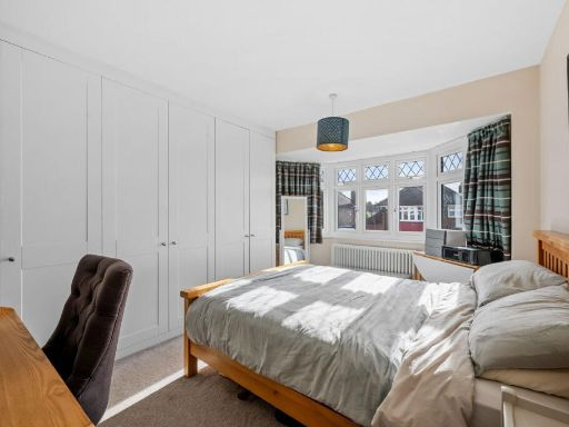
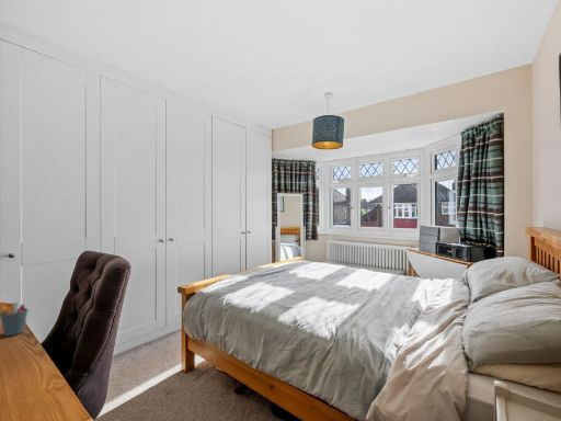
+ pen holder (13, 316)
